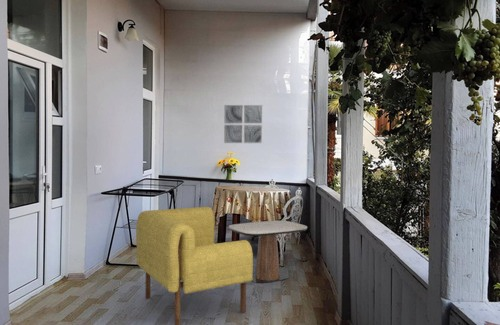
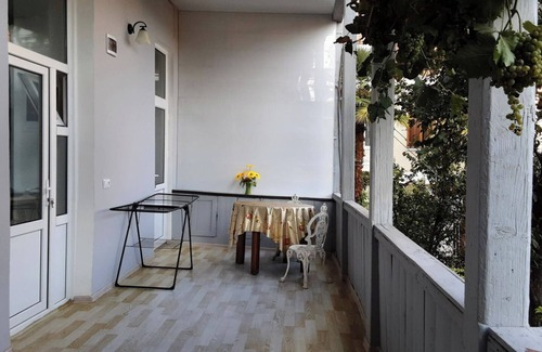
- wall art (242, 123)
- side table (267, 251)
- armchair (190, 259)
